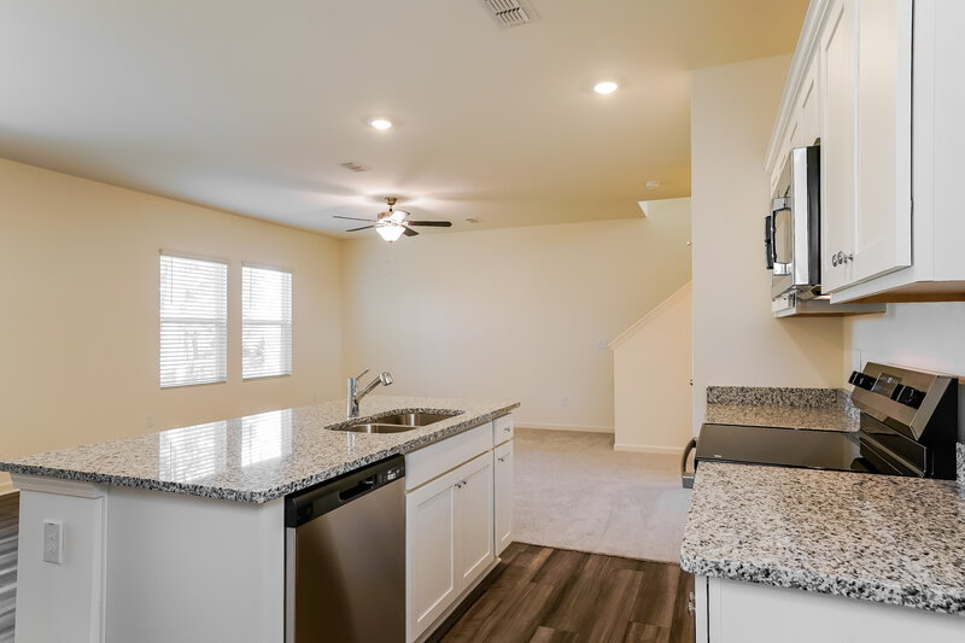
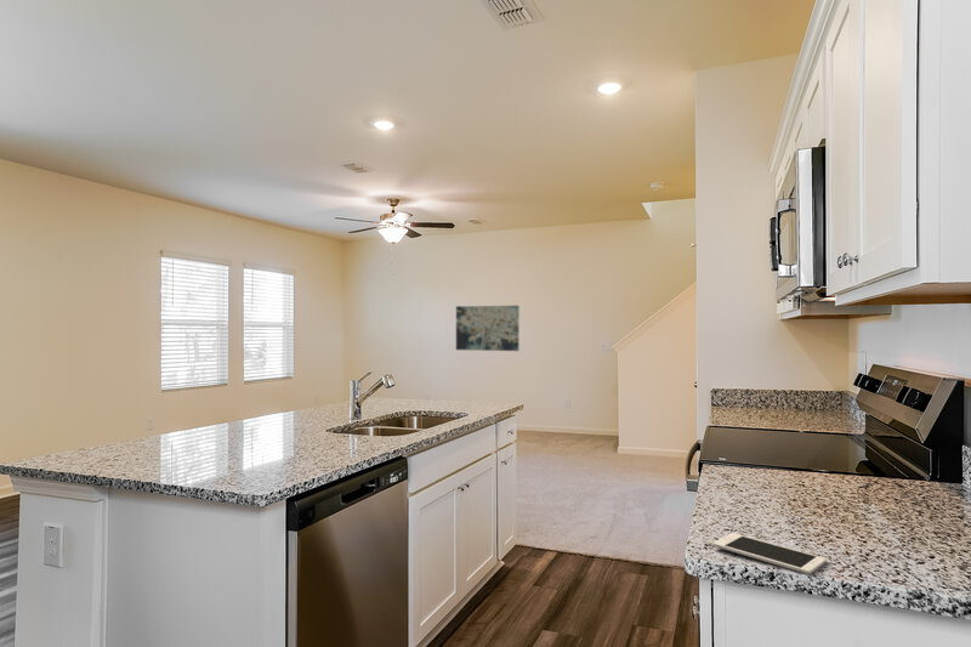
+ cell phone (767, 551)
+ wall art (487, 328)
